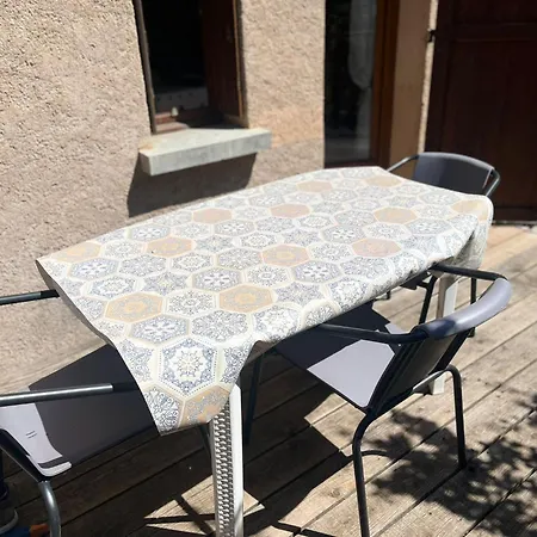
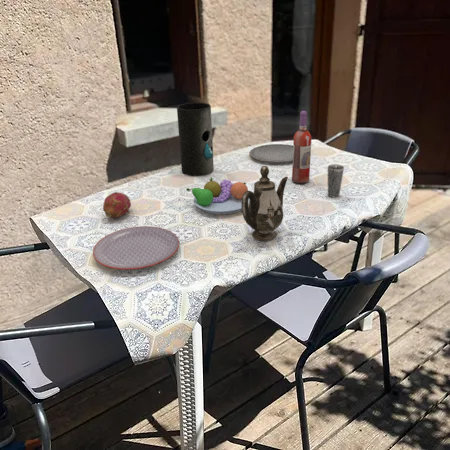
+ fruit (117, 203)
+ teapot (265, 201)
+ fruit bowl (220, 193)
+ plate (277, 153)
+ plate (136, 248)
+ vase (197, 139)
+ wine bottle (302, 147)
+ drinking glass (334, 181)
